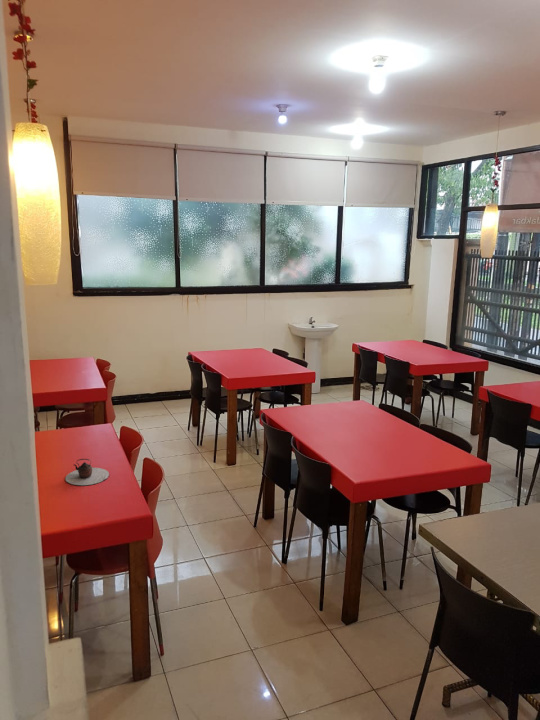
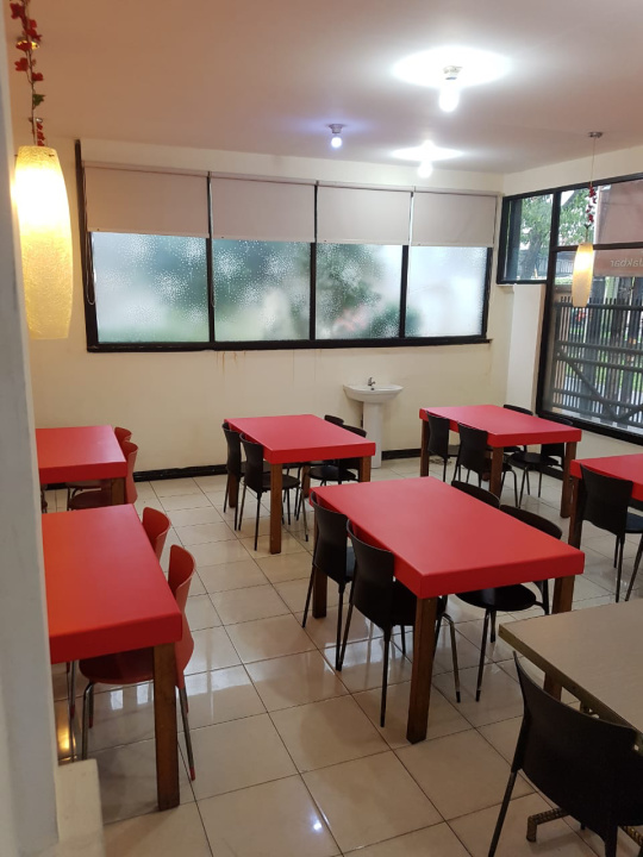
- teapot (86, 467)
